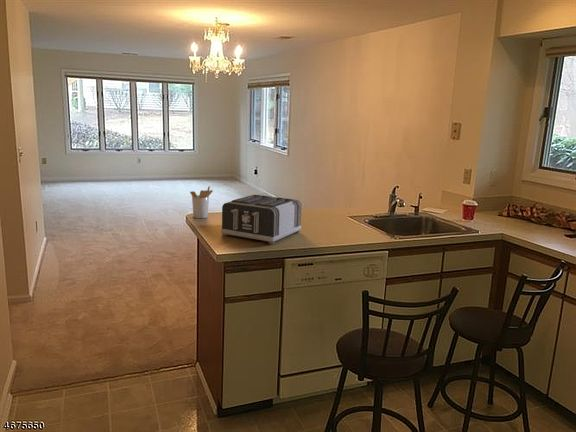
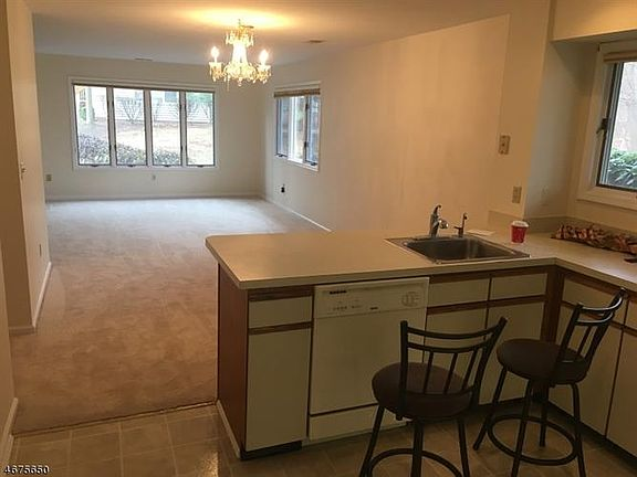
- toaster (260, 217)
- utensil holder (202, 202)
